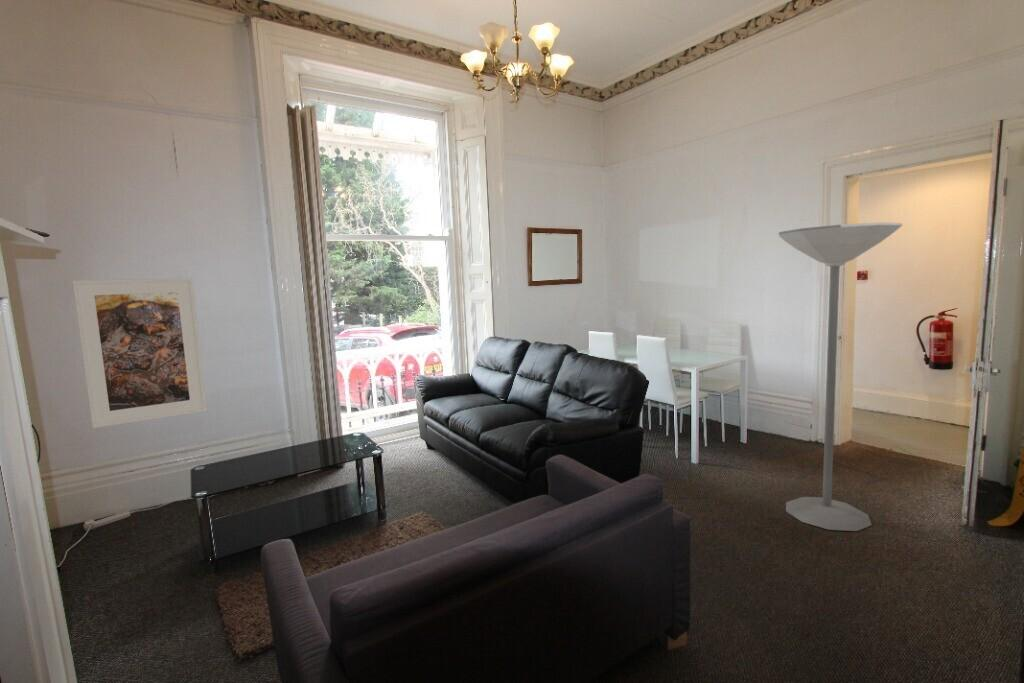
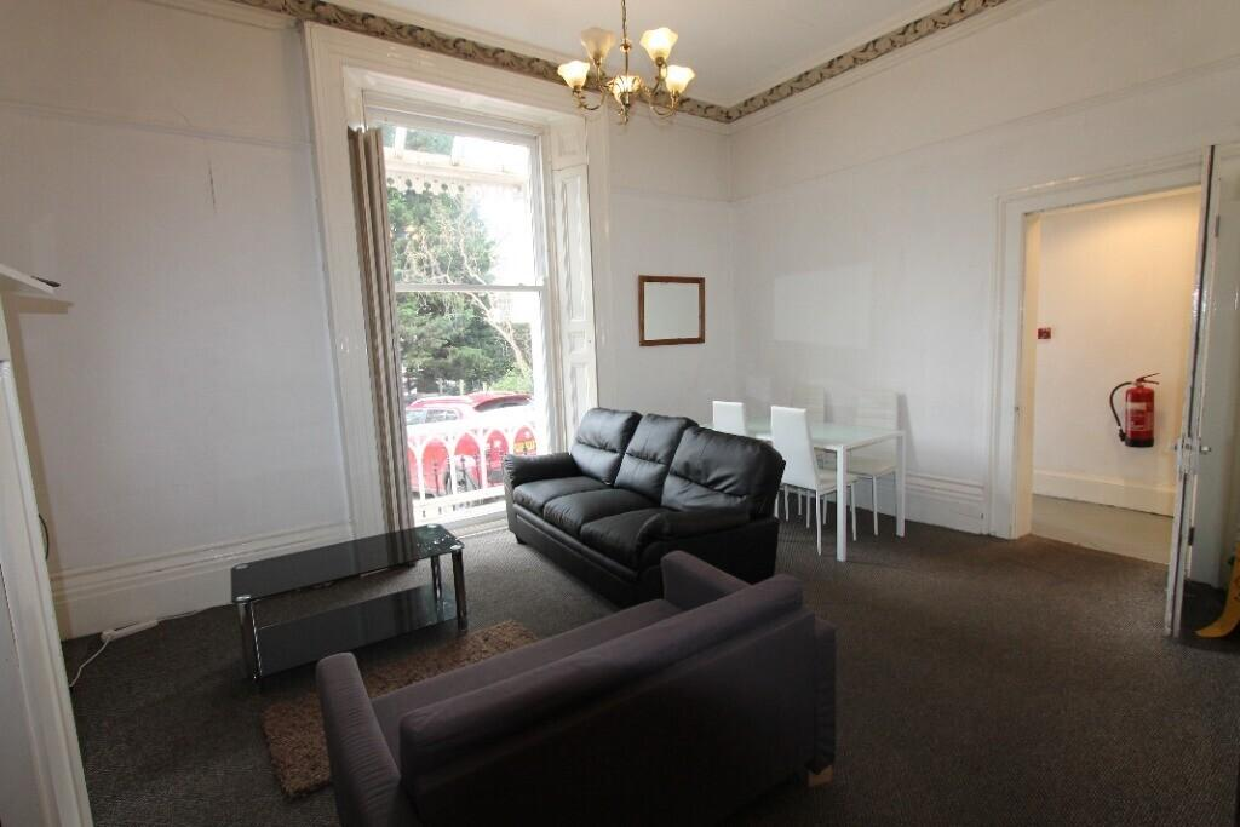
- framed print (144, 350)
- floor lamp (831, 375)
